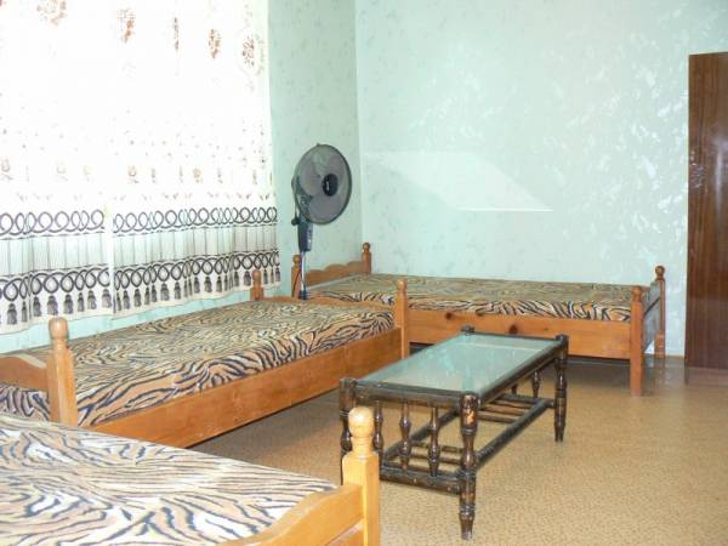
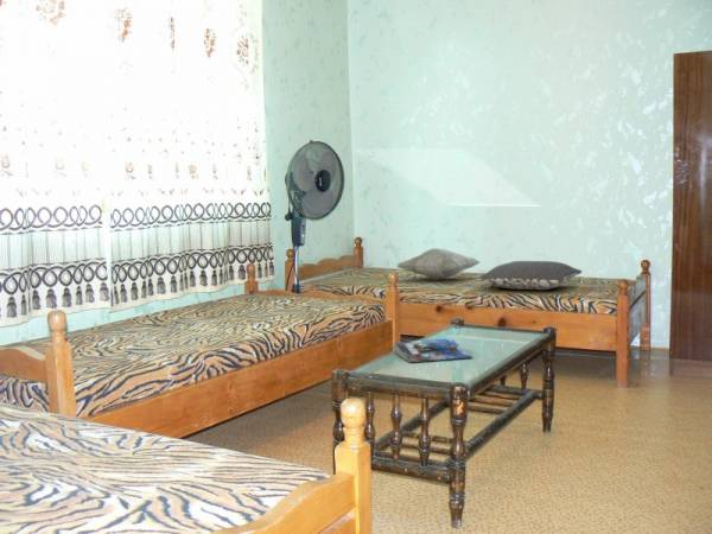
+ magazine (431, 349)
+ decorative pillow (439, 263)
+ pillow (530, 274)
